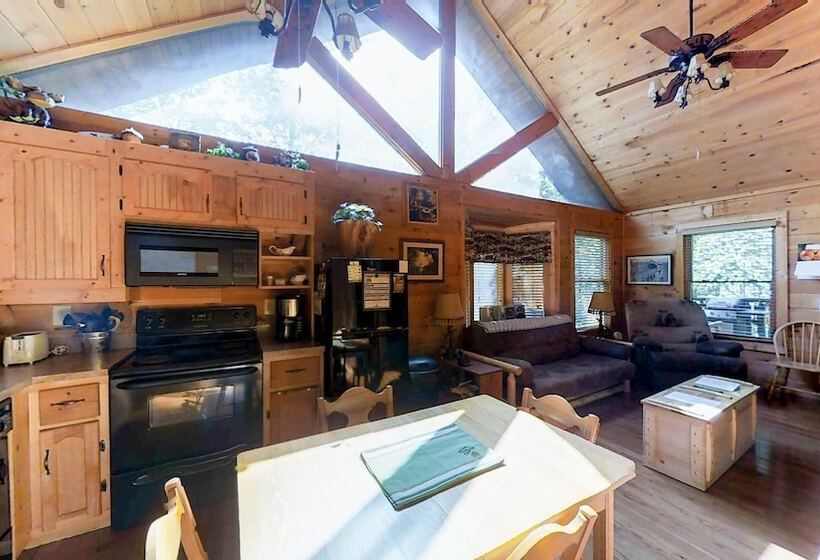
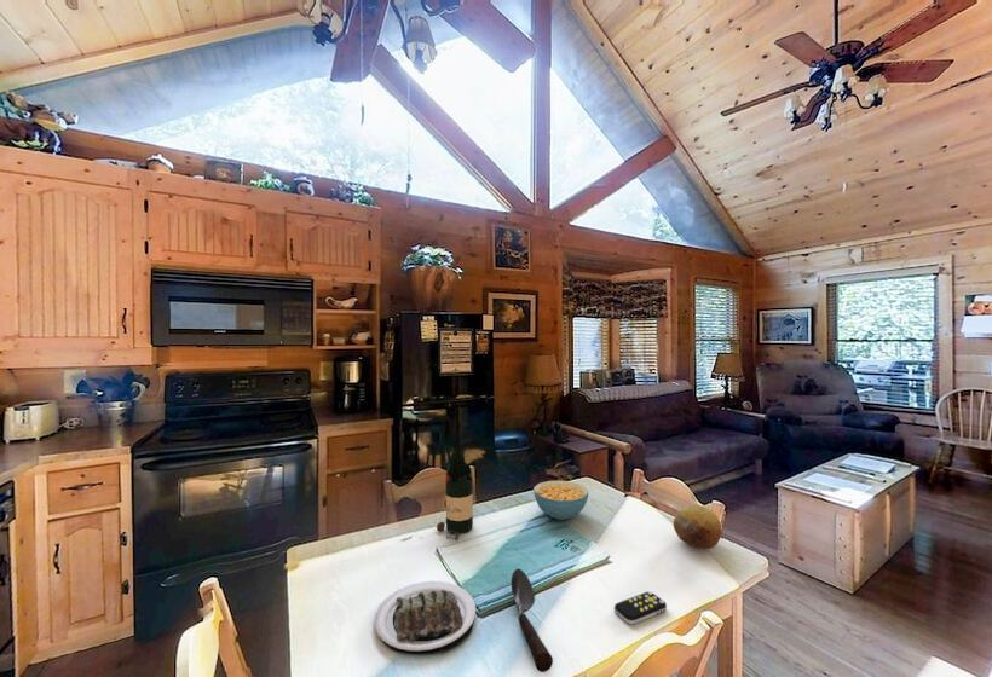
+ remote control (640, 607)
+ cereal bowl (560, 503)
+ bottle (455, 490)
+ fruit (698, 526)
+ plate (426, 611)
+ spoon (530, 607)
